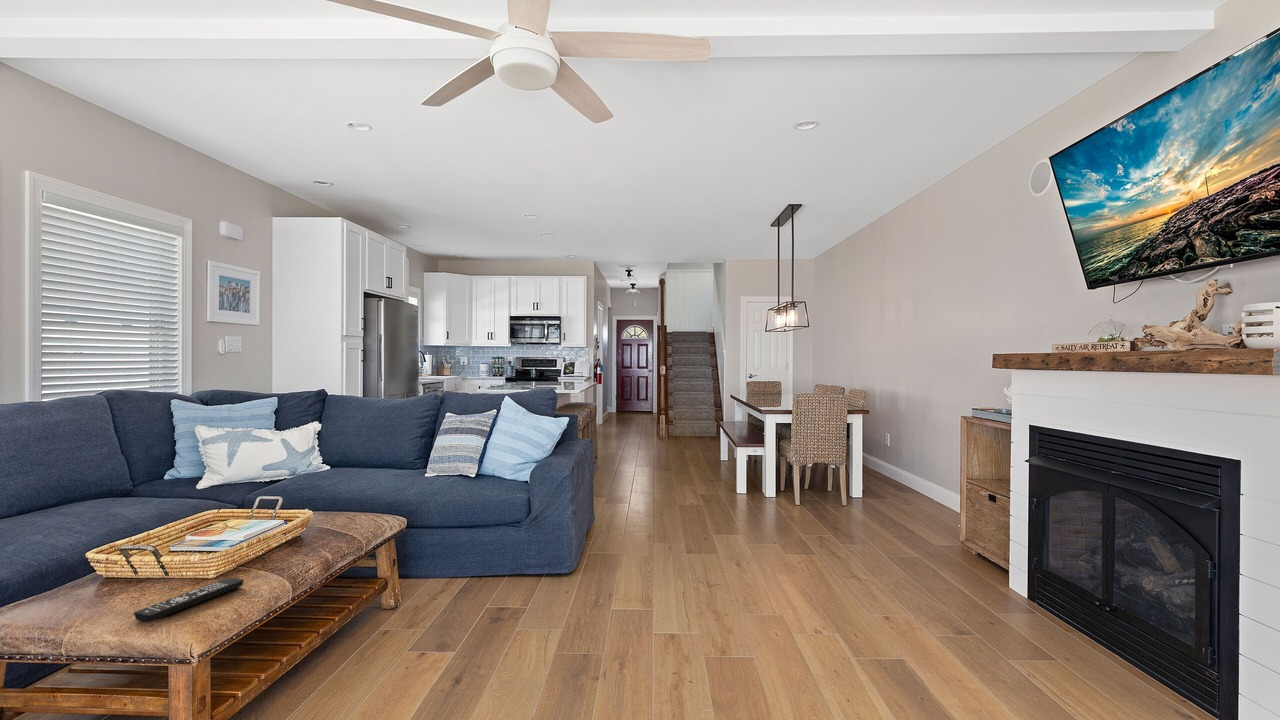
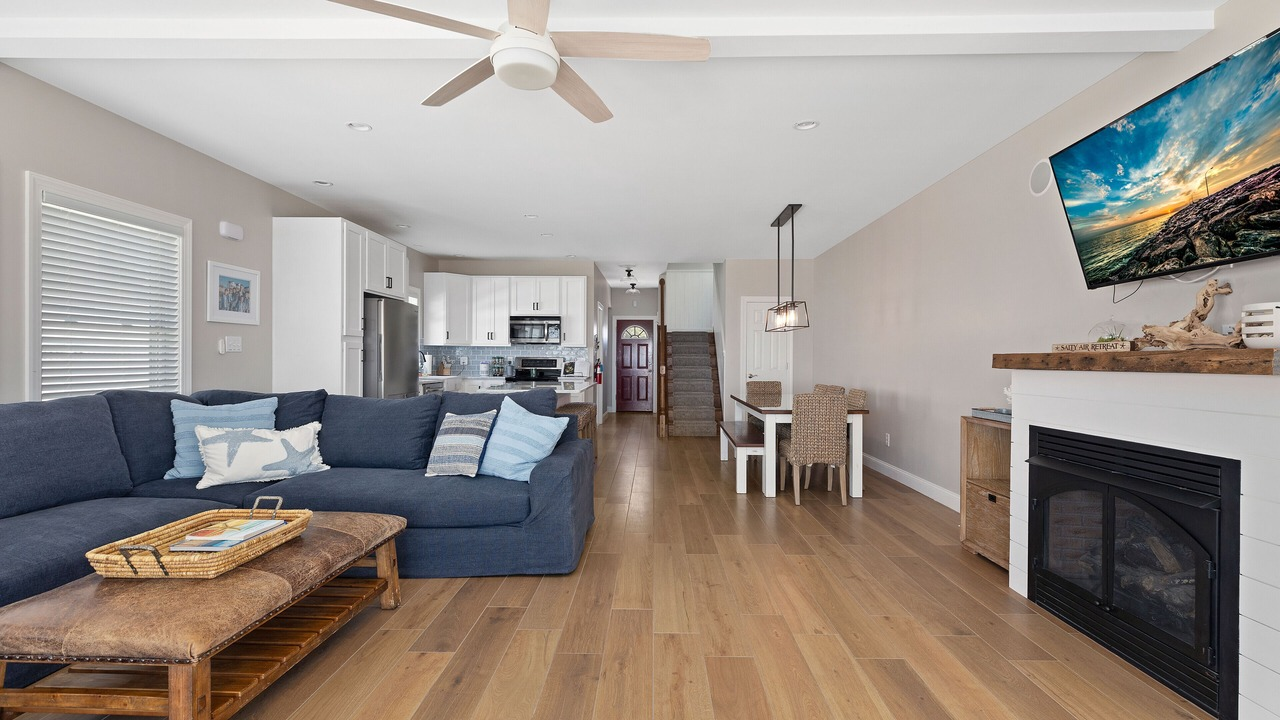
- remote control (192, 598)
